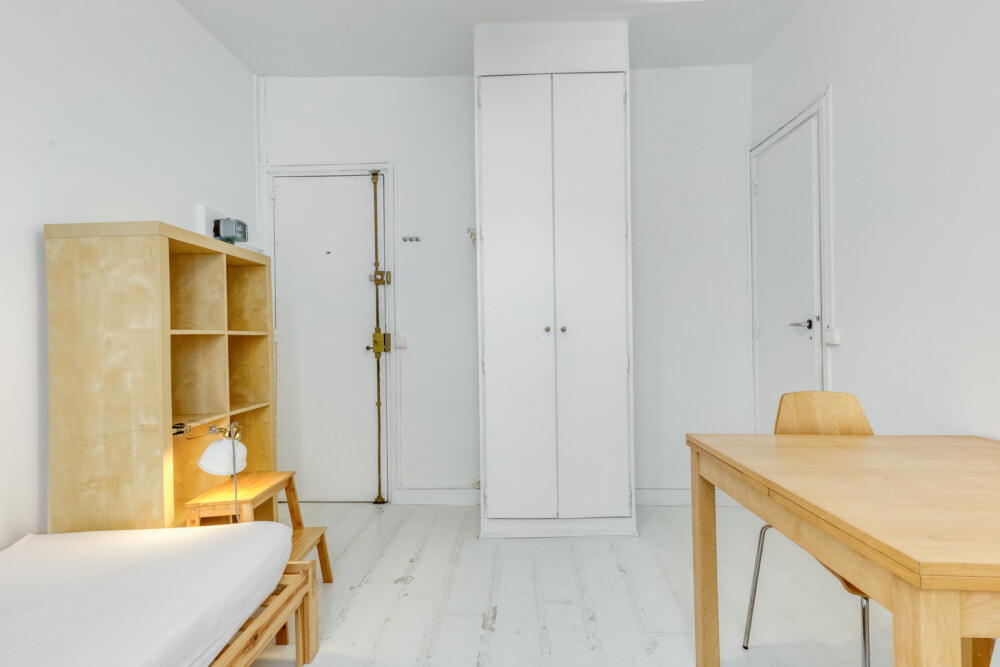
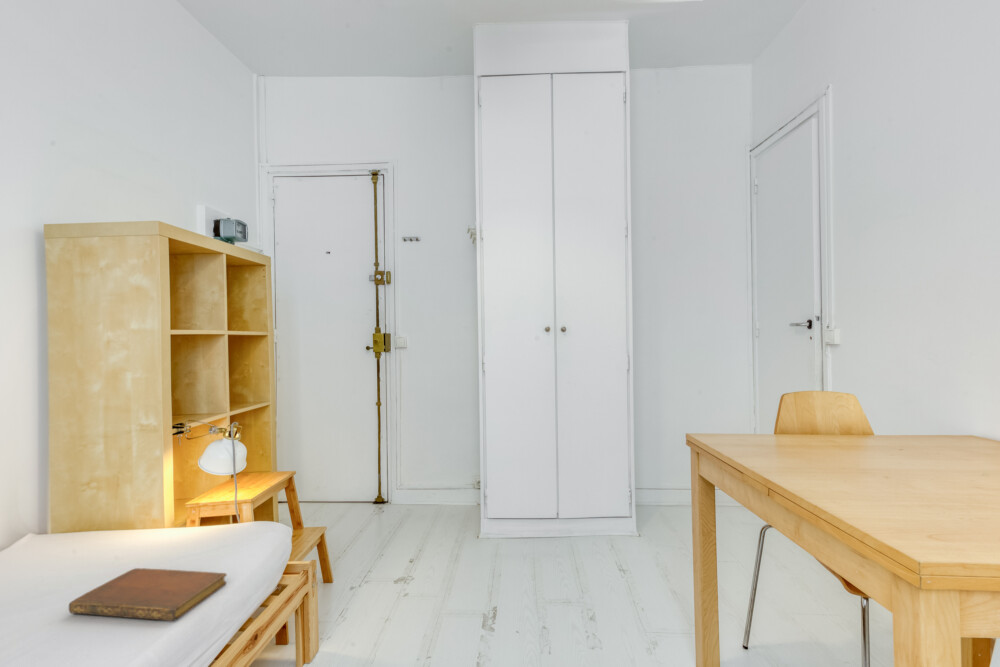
+ notebook (152, 592)
